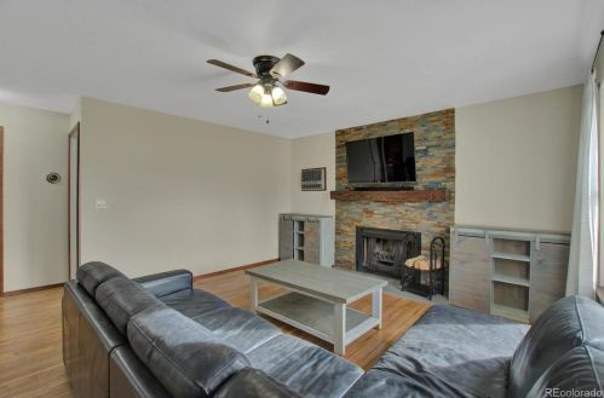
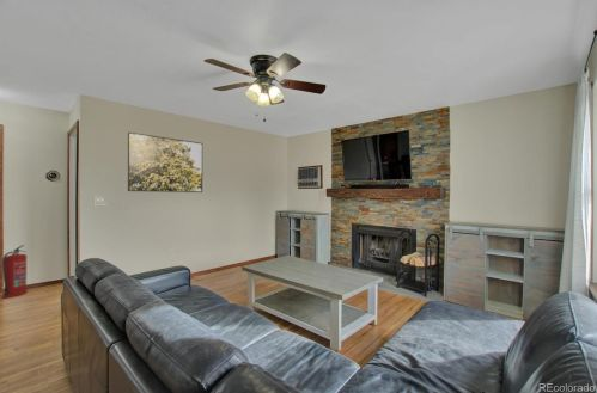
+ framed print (167, 165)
+ fire extinguisher (14, 270)
